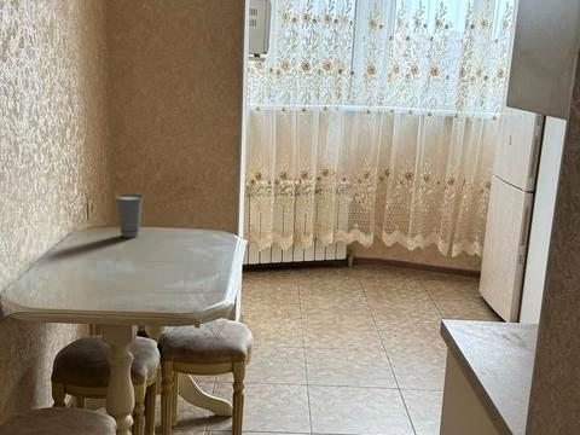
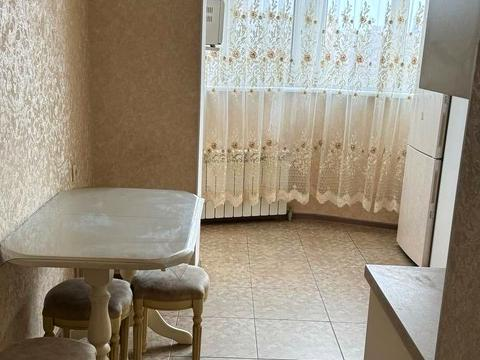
- cup (129, 216)
